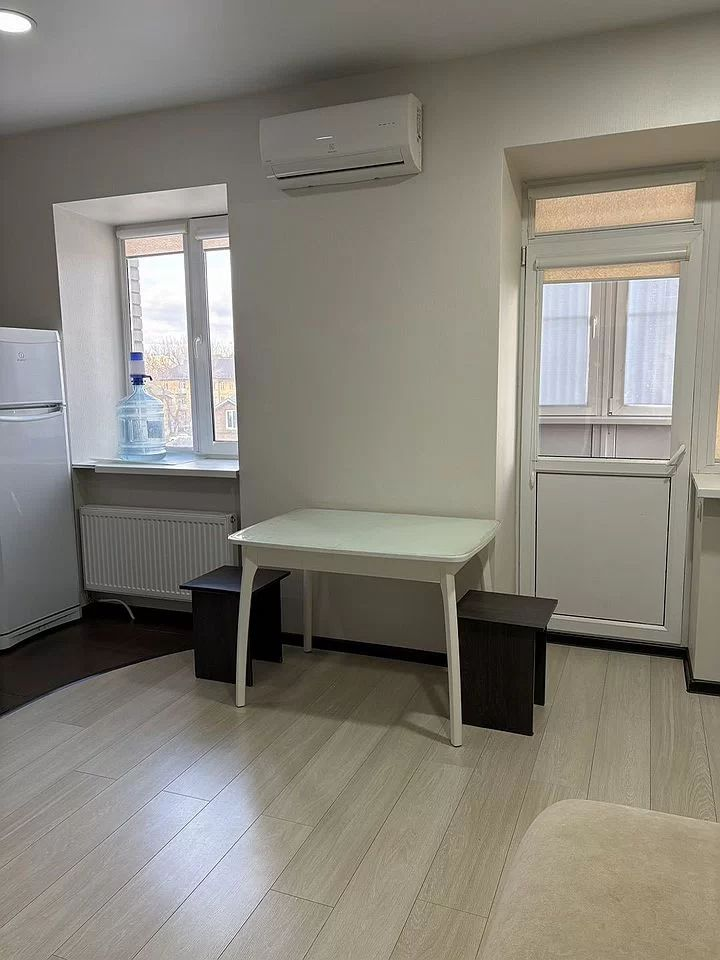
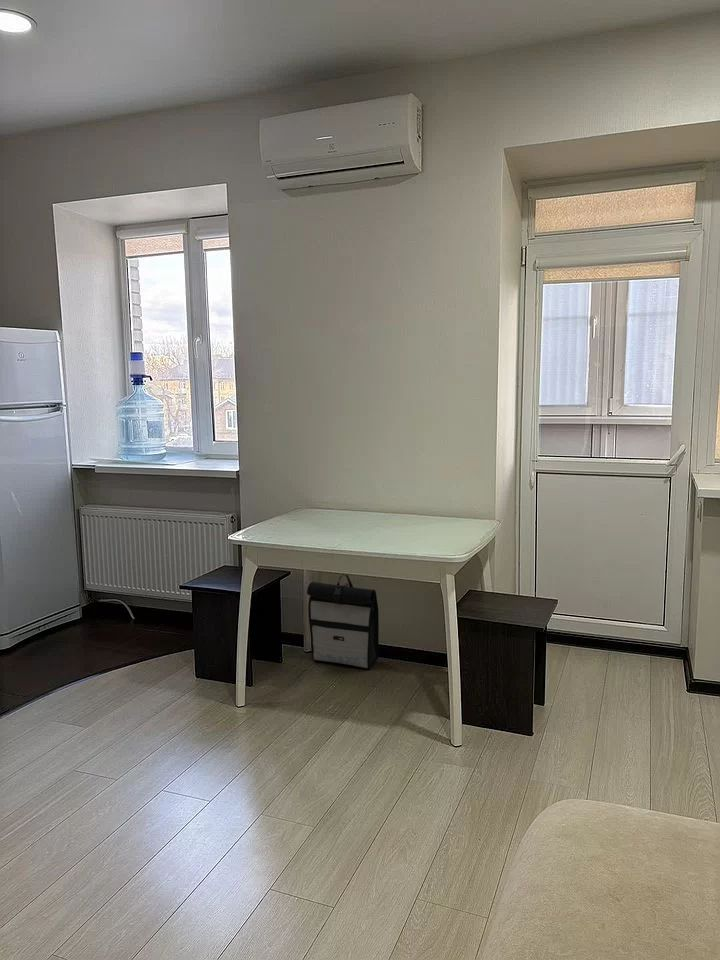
+ backpack (343, 618)
